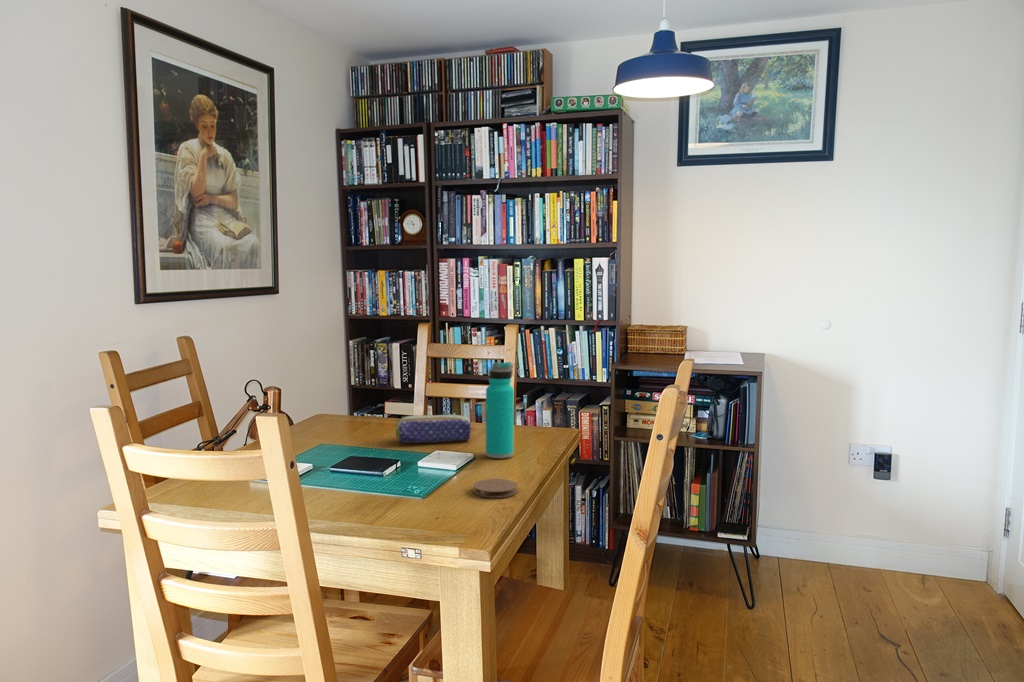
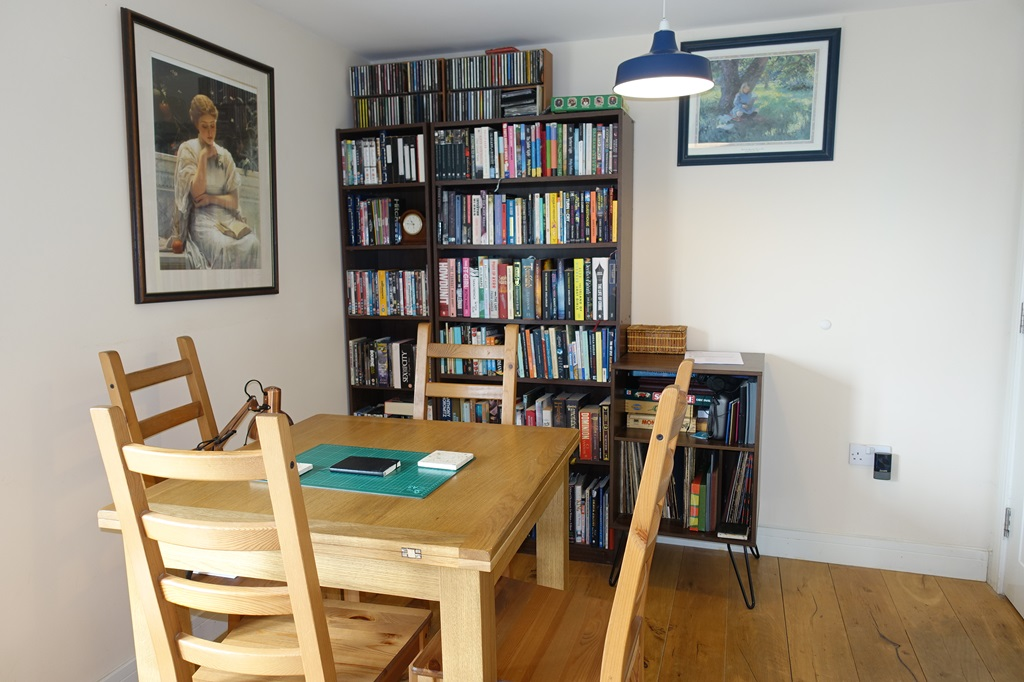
- pencil case (433, 428)
- coaster (495, 487)
- water bottle (499, 409)
